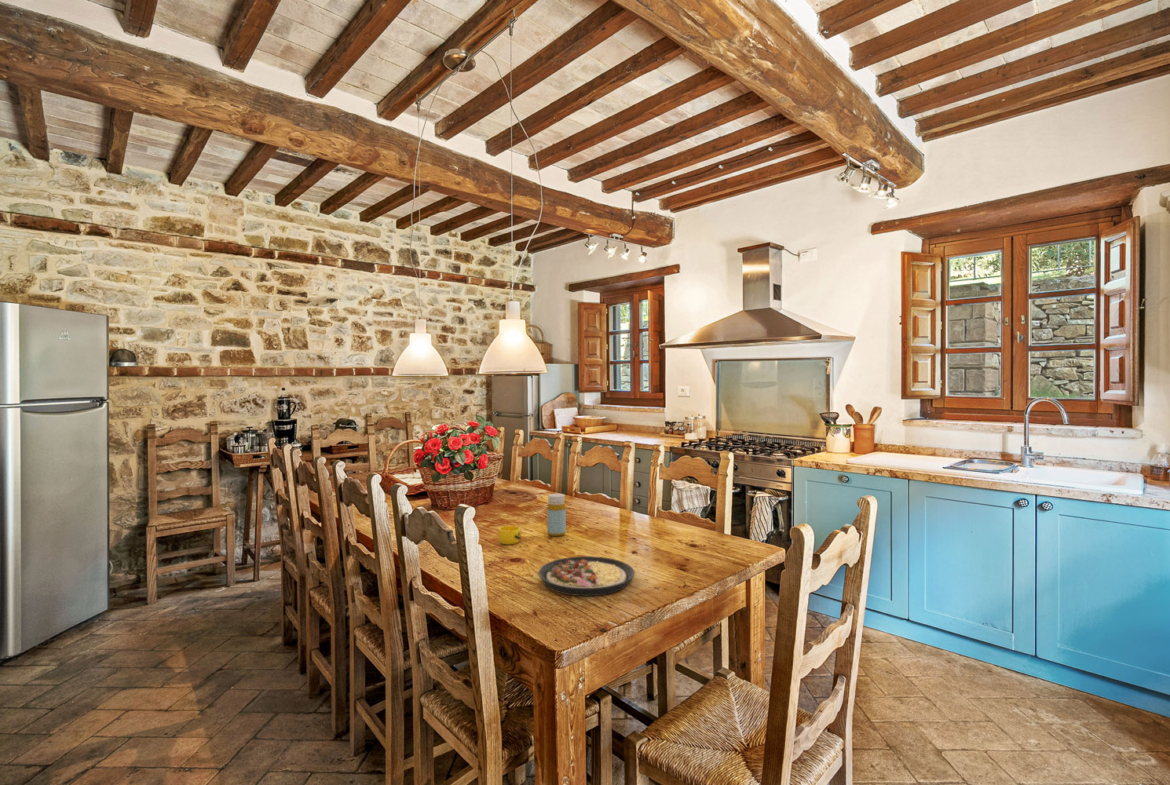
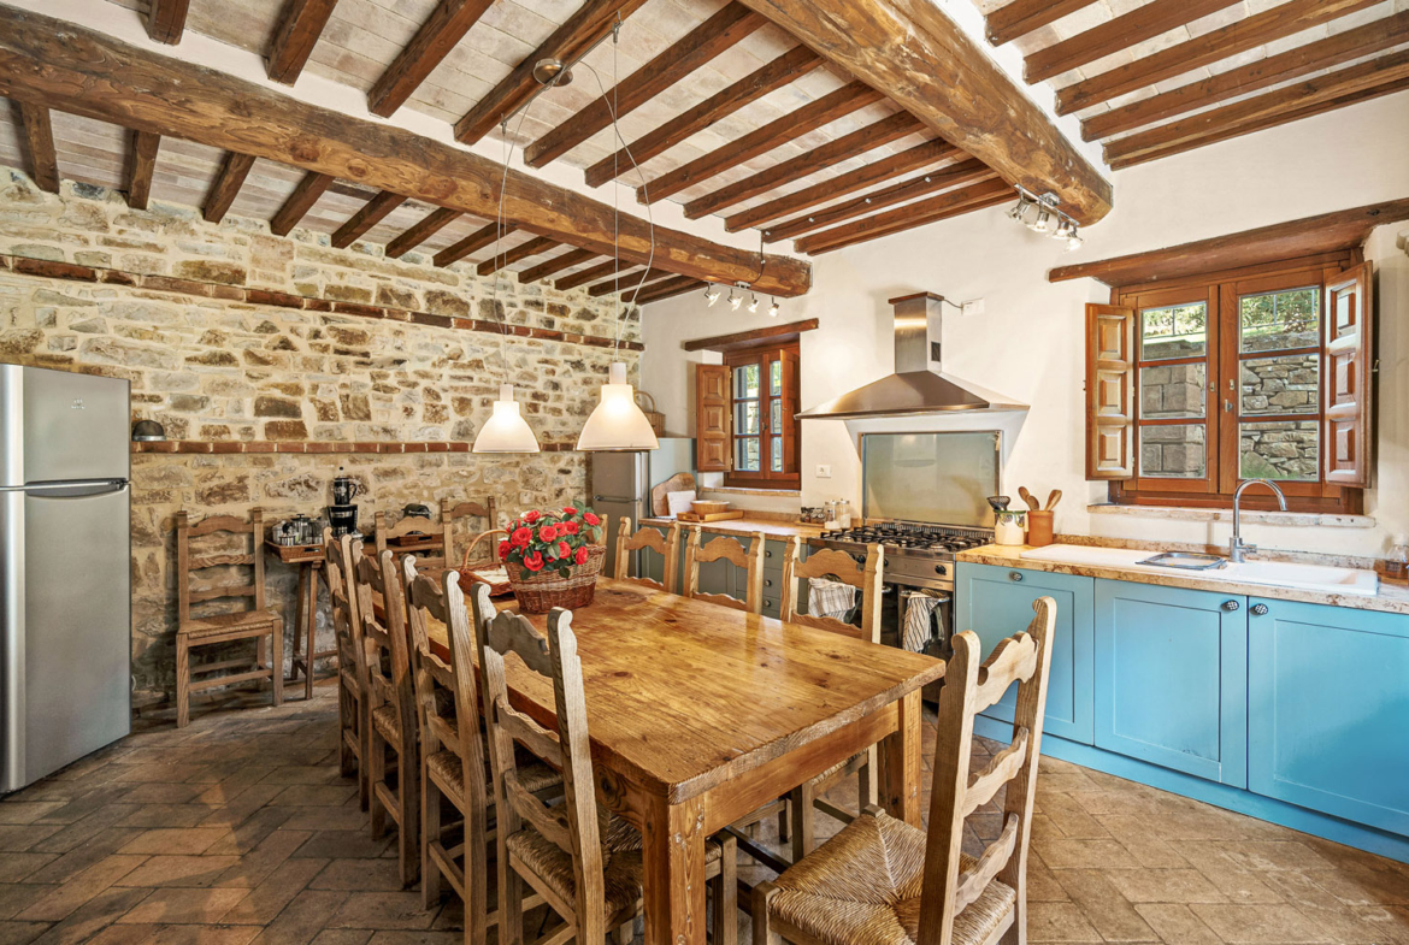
- plate (586, 573)
- bottle (556, 514)
- cup (511, 534)
